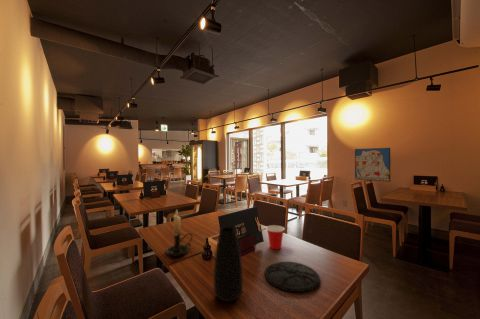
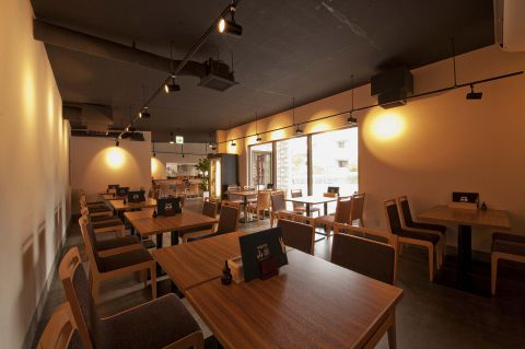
- cup (275, 237)
- vase (228, 262)
- wall art (371, 164)
- plate (291, 272)
- candle holder (180, 229)
